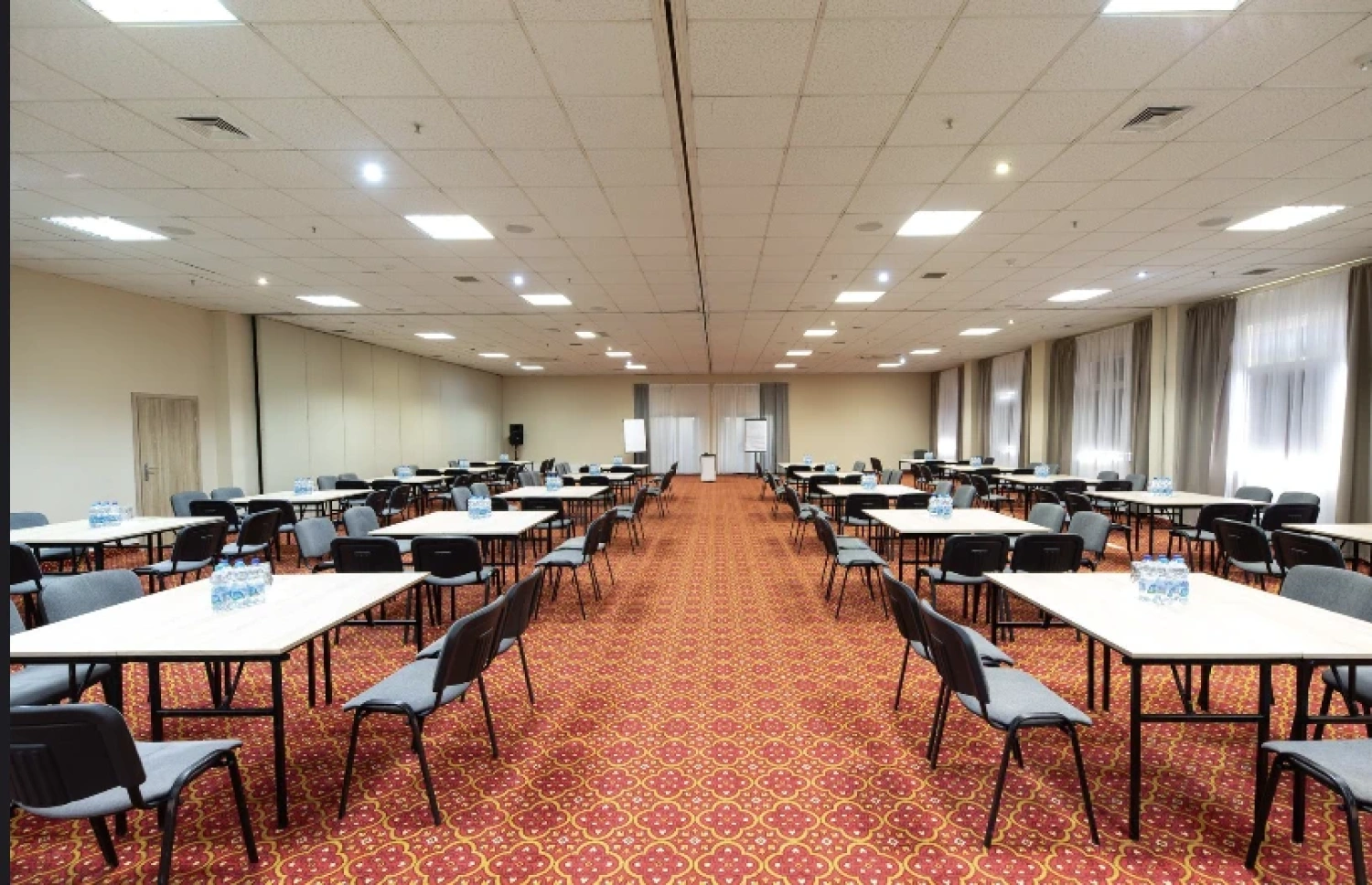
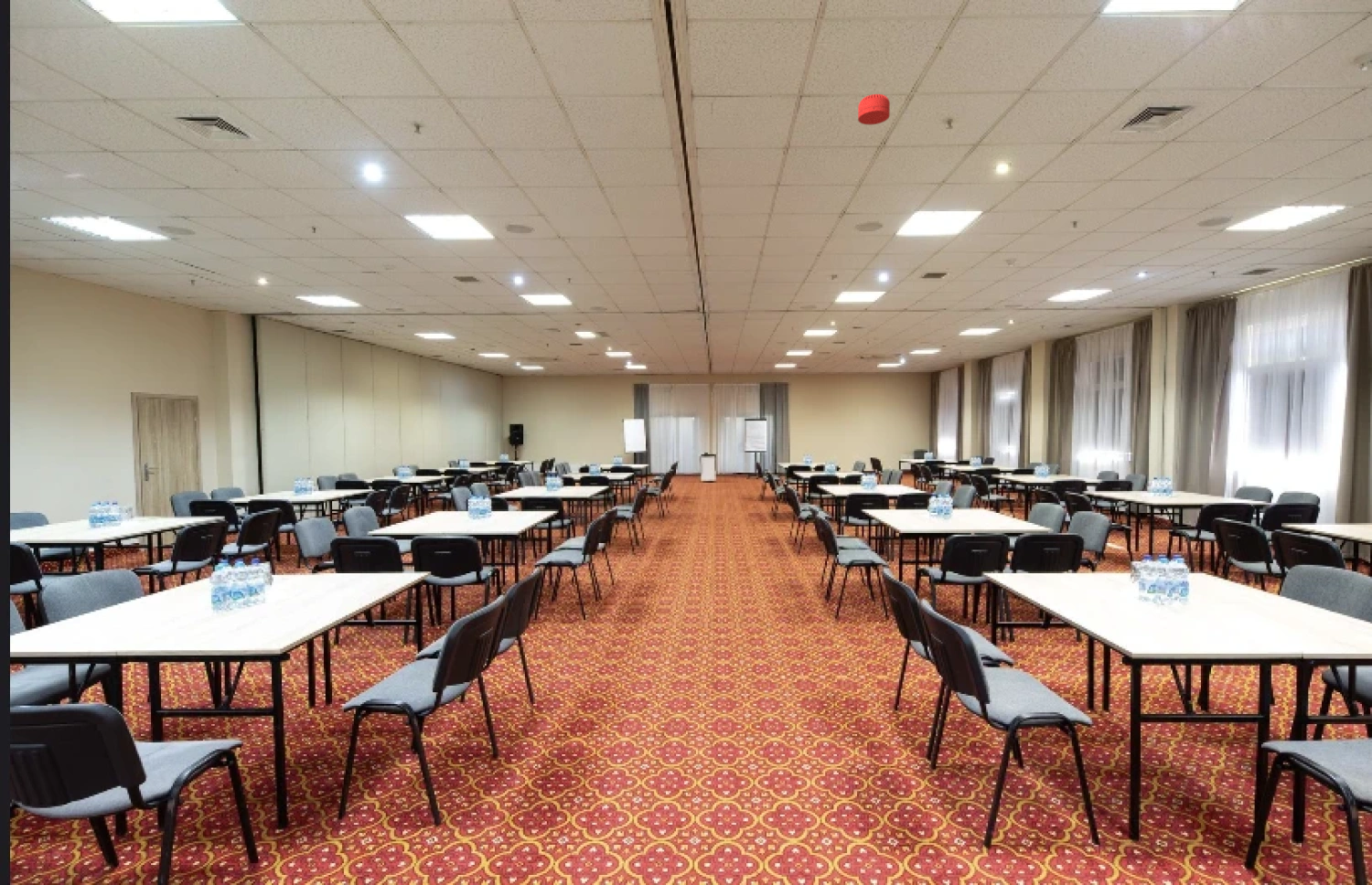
+ smoke detector (874, 109)
